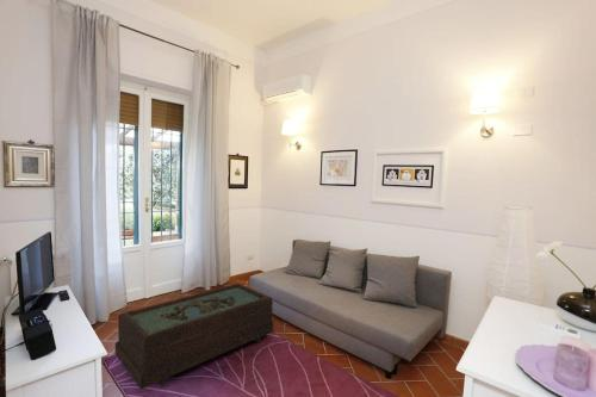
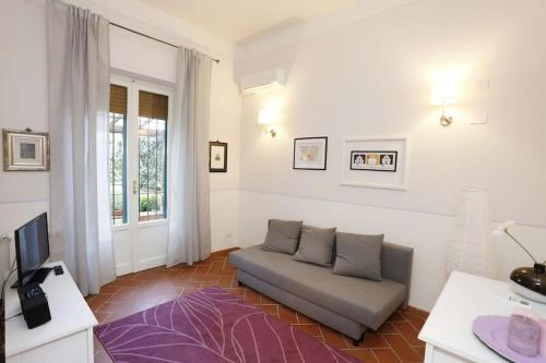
- coffee table (200, 325)
